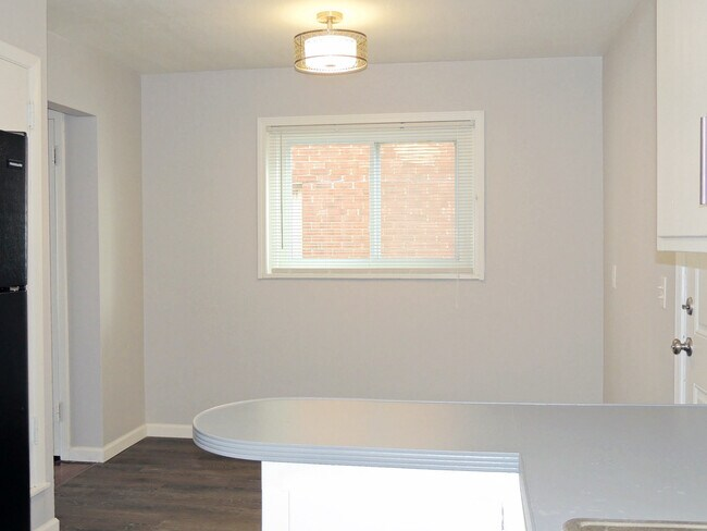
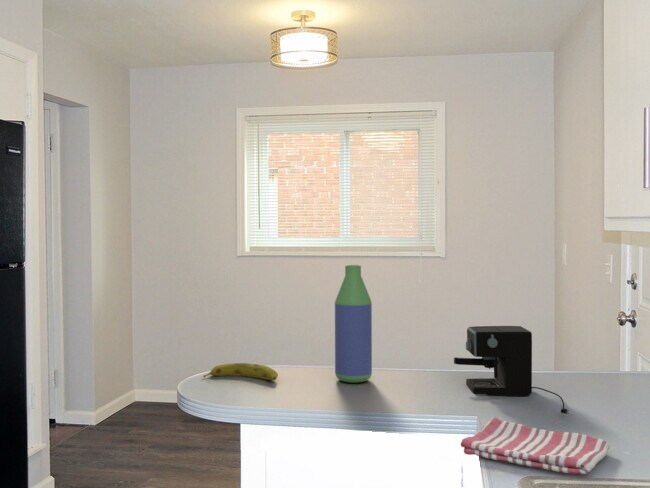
+ coffee maker (510, 366)
+ dish towel (535, 444)
+ bottle (353, 322)
+ fruit (245, 373)
